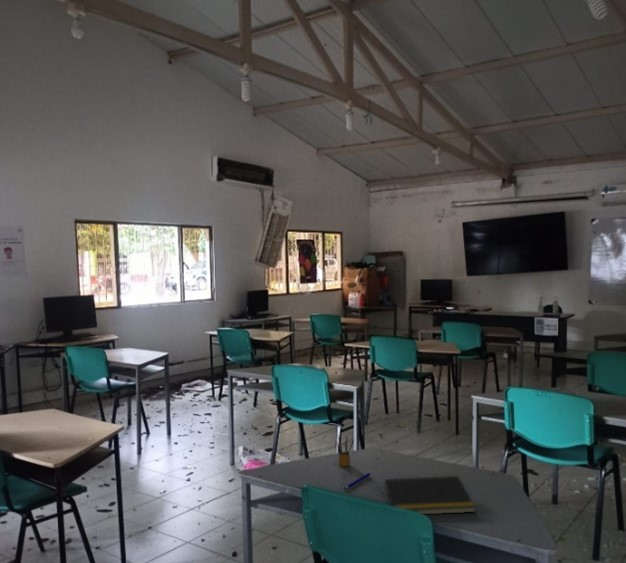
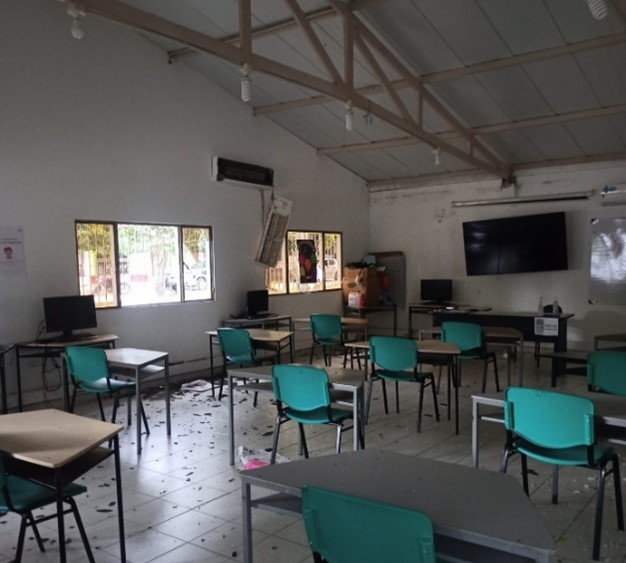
- notepad (428, 494)
- pen (357, 481)
- pencil box (345, 450)
